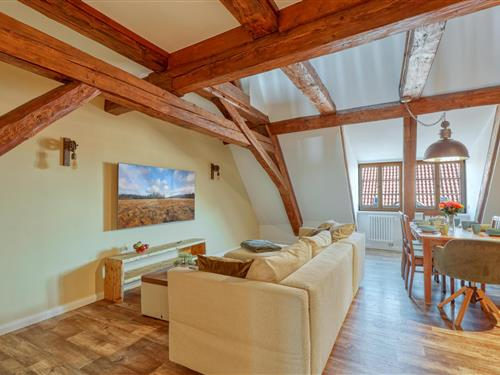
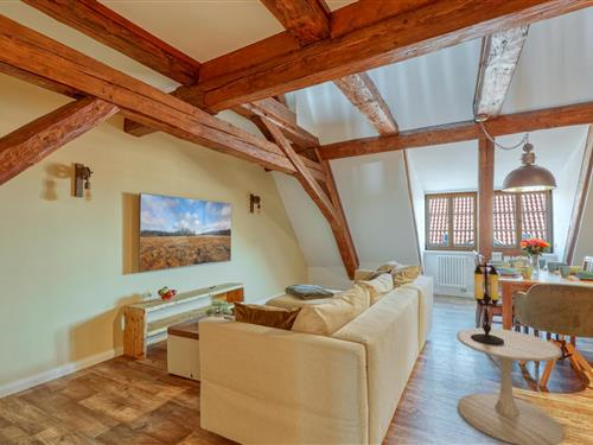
+ side table (505, 379)
+ table lamp (486, 299)
